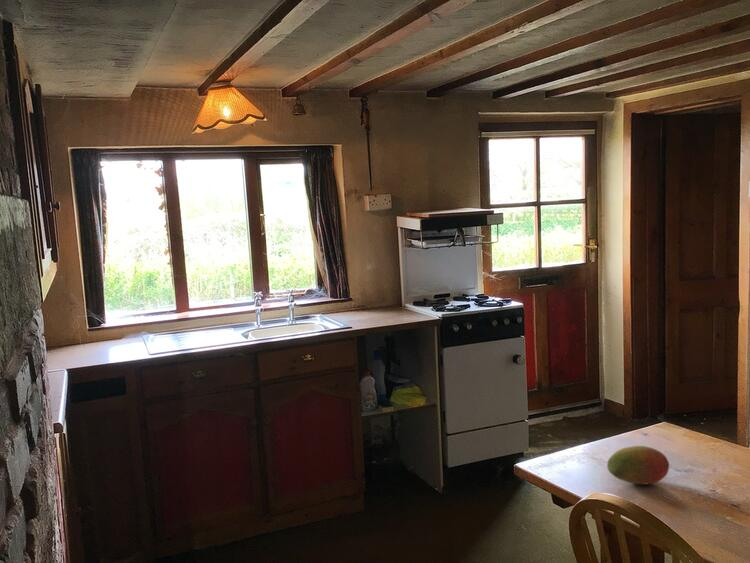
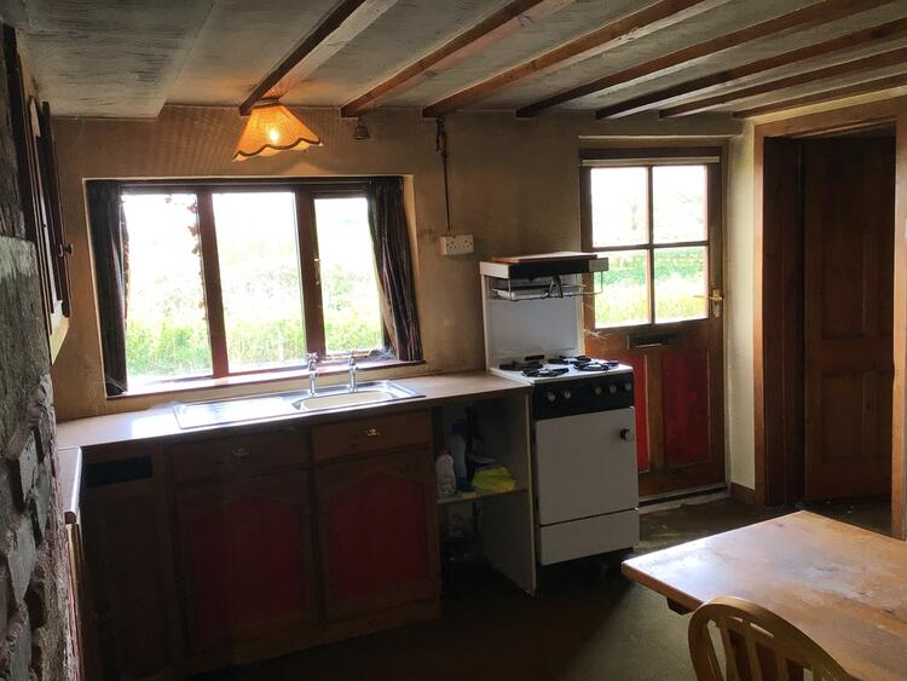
- fruit (638, 465)
